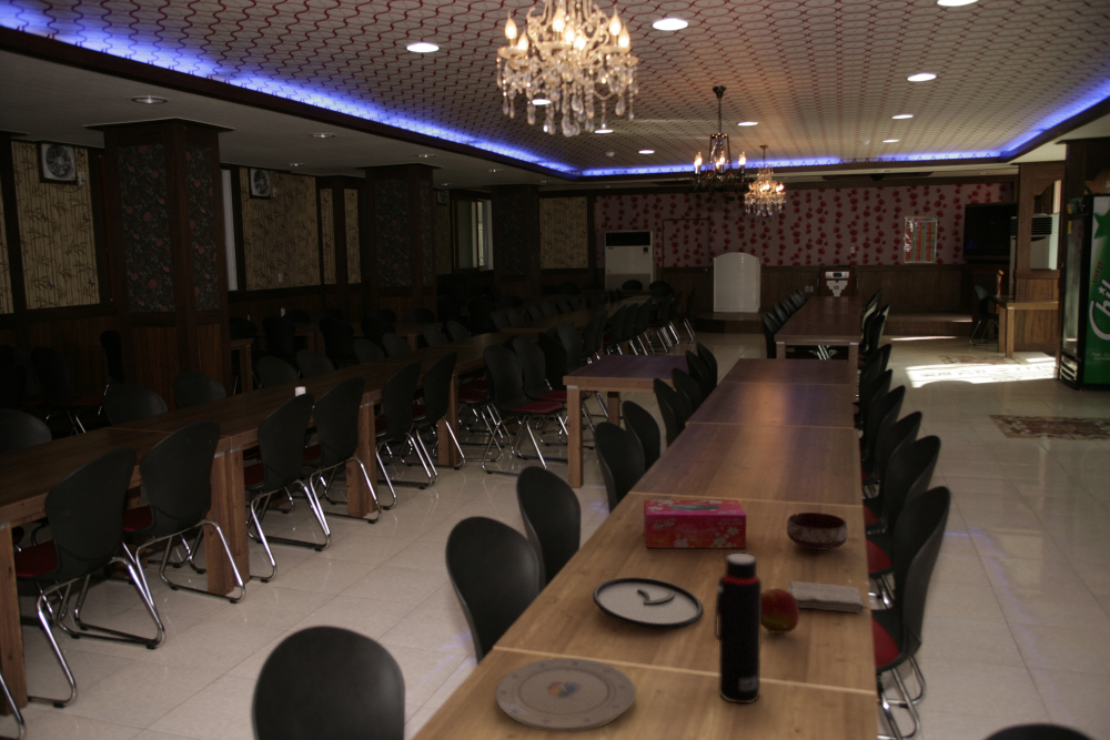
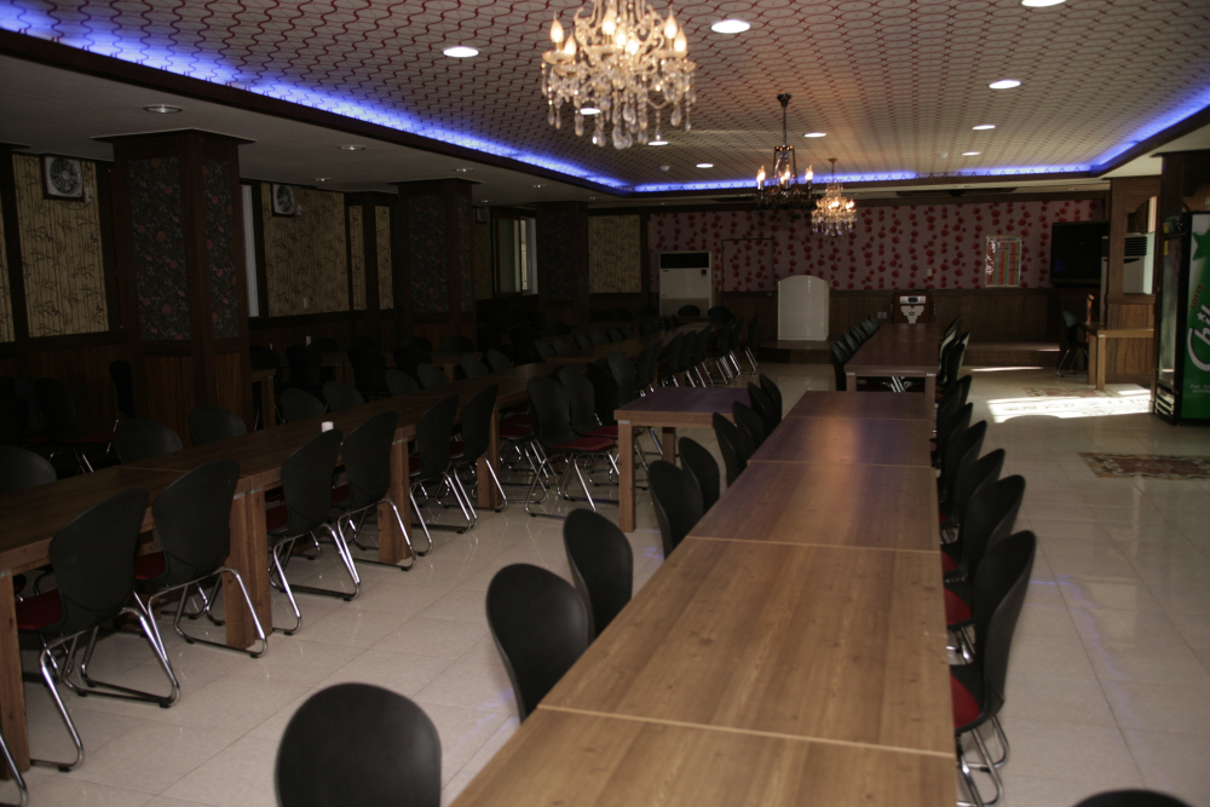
- water bottle (736, 627)
- washcloth (824, 595)
- fruit (773, 611)
- plate (565, 693)
- tissue box (693, 523)
- bowl (816, 533)
- plate (647, 601)
